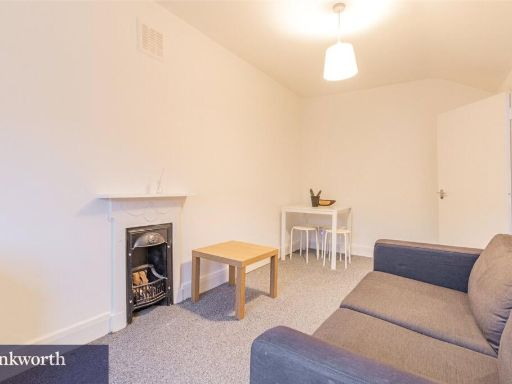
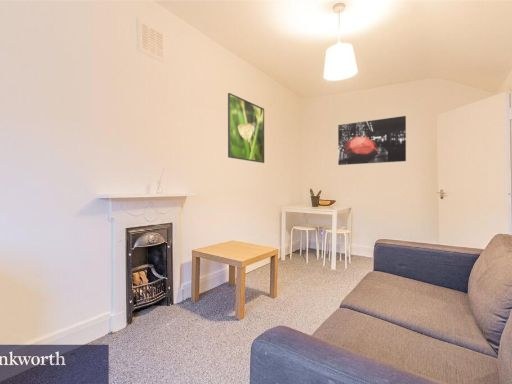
+ wall art (370, 142)
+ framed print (247, 131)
